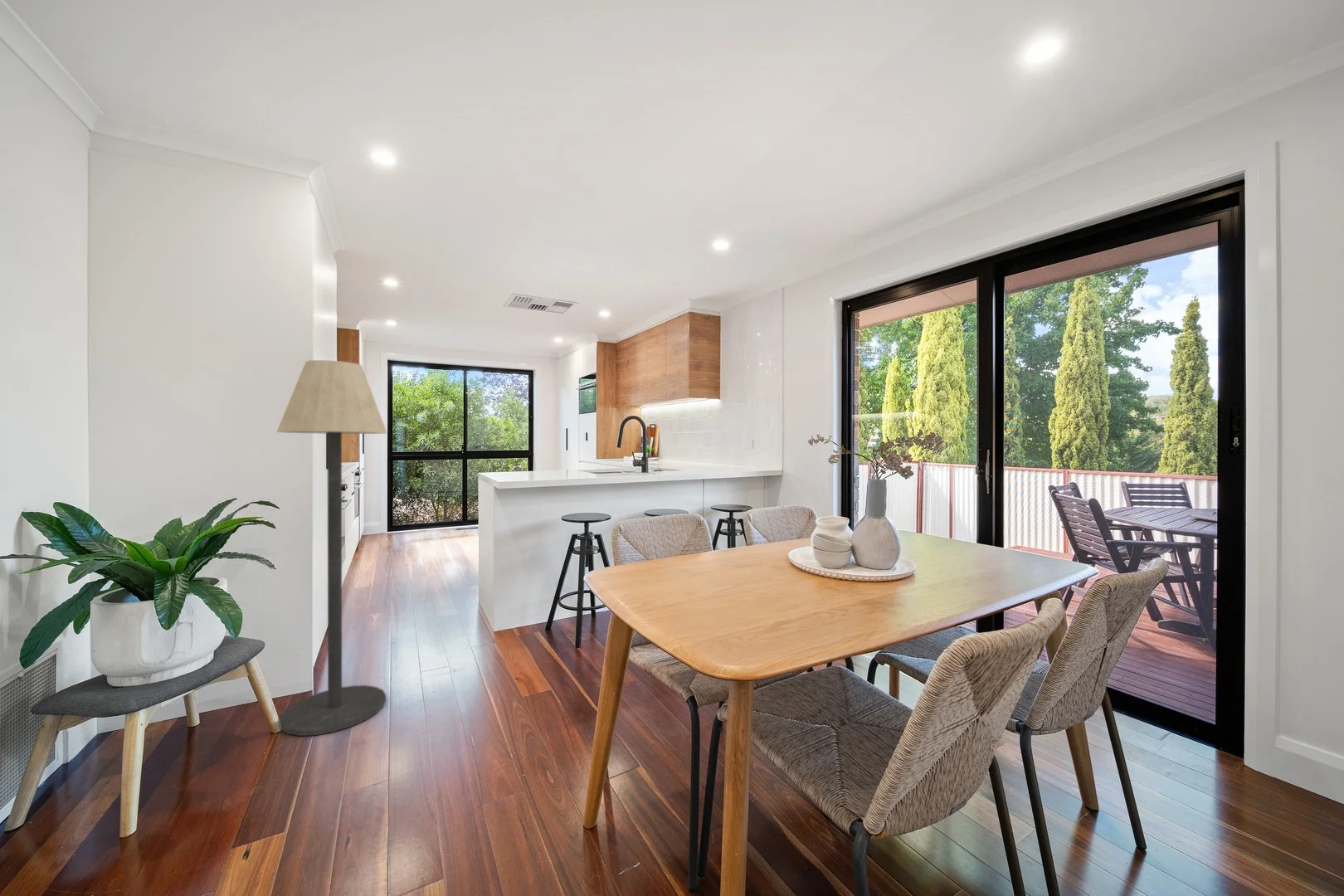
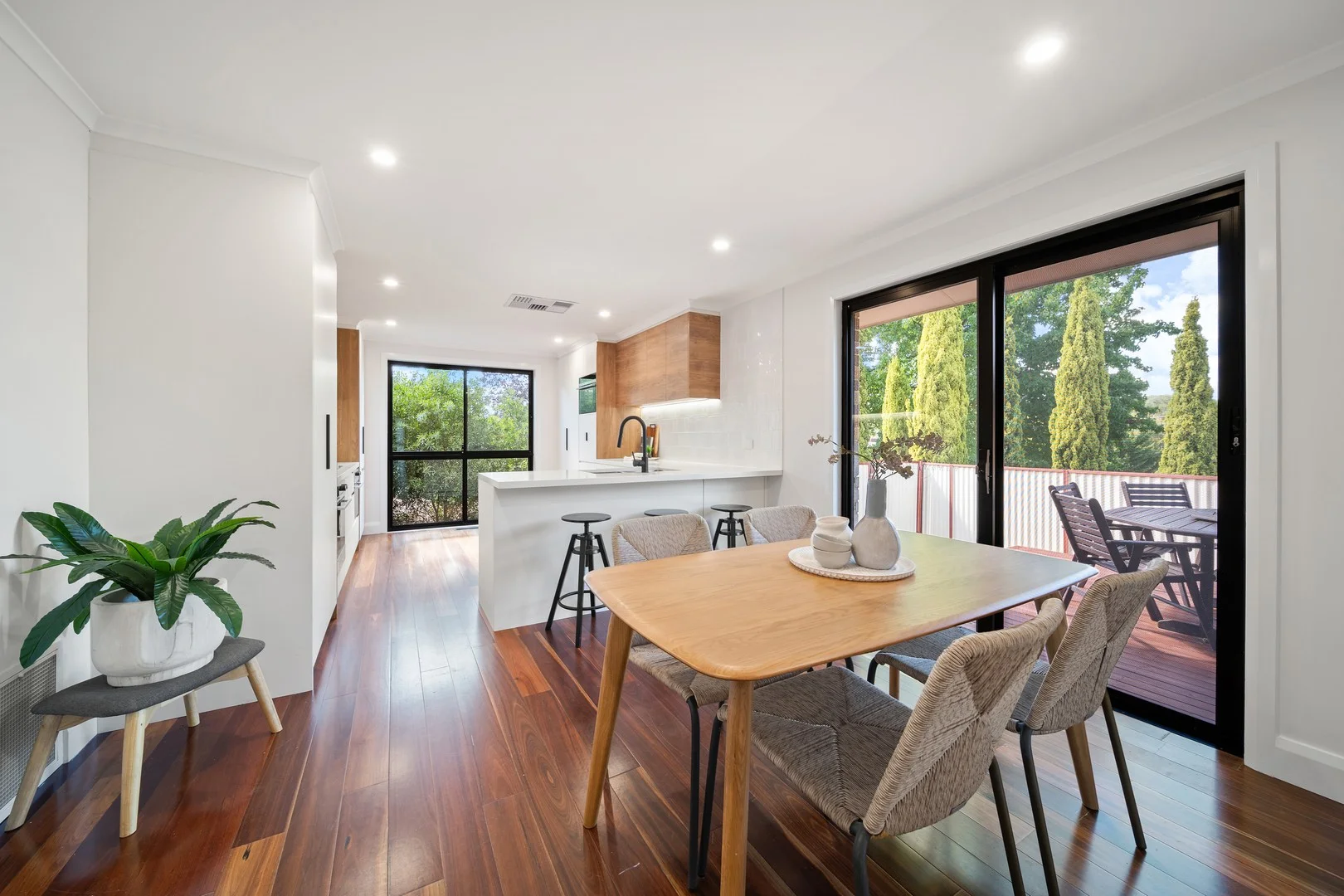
- floor lamp (334, 538)
